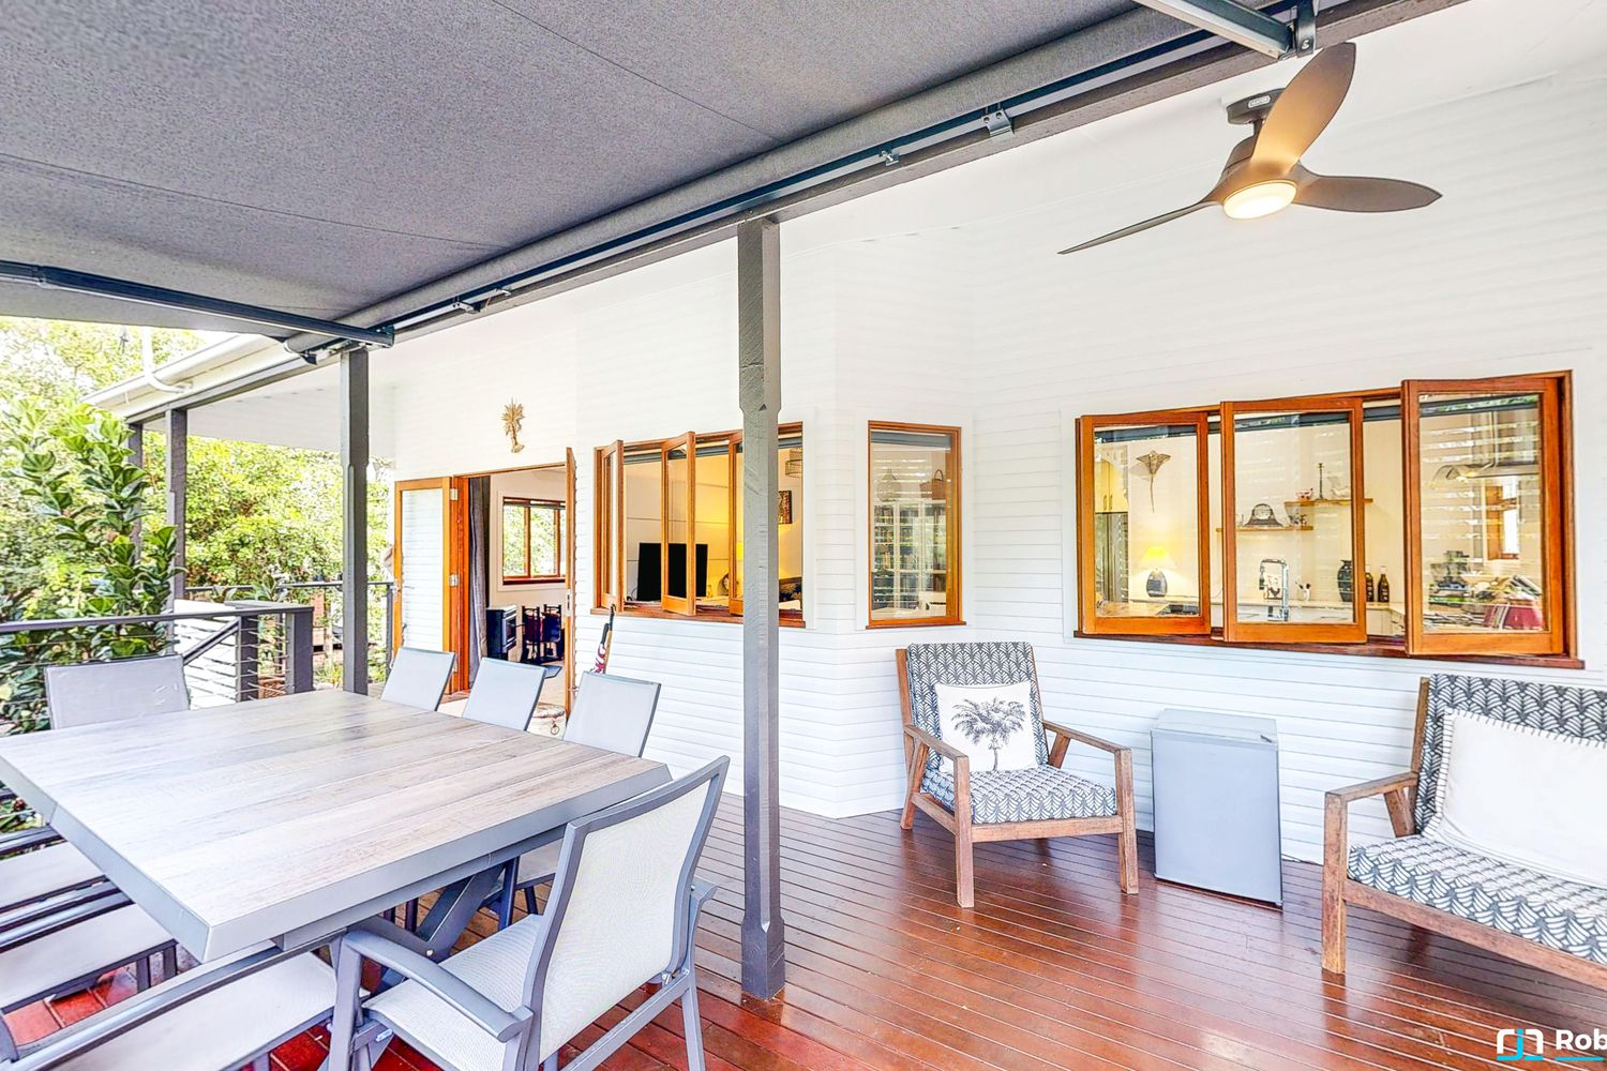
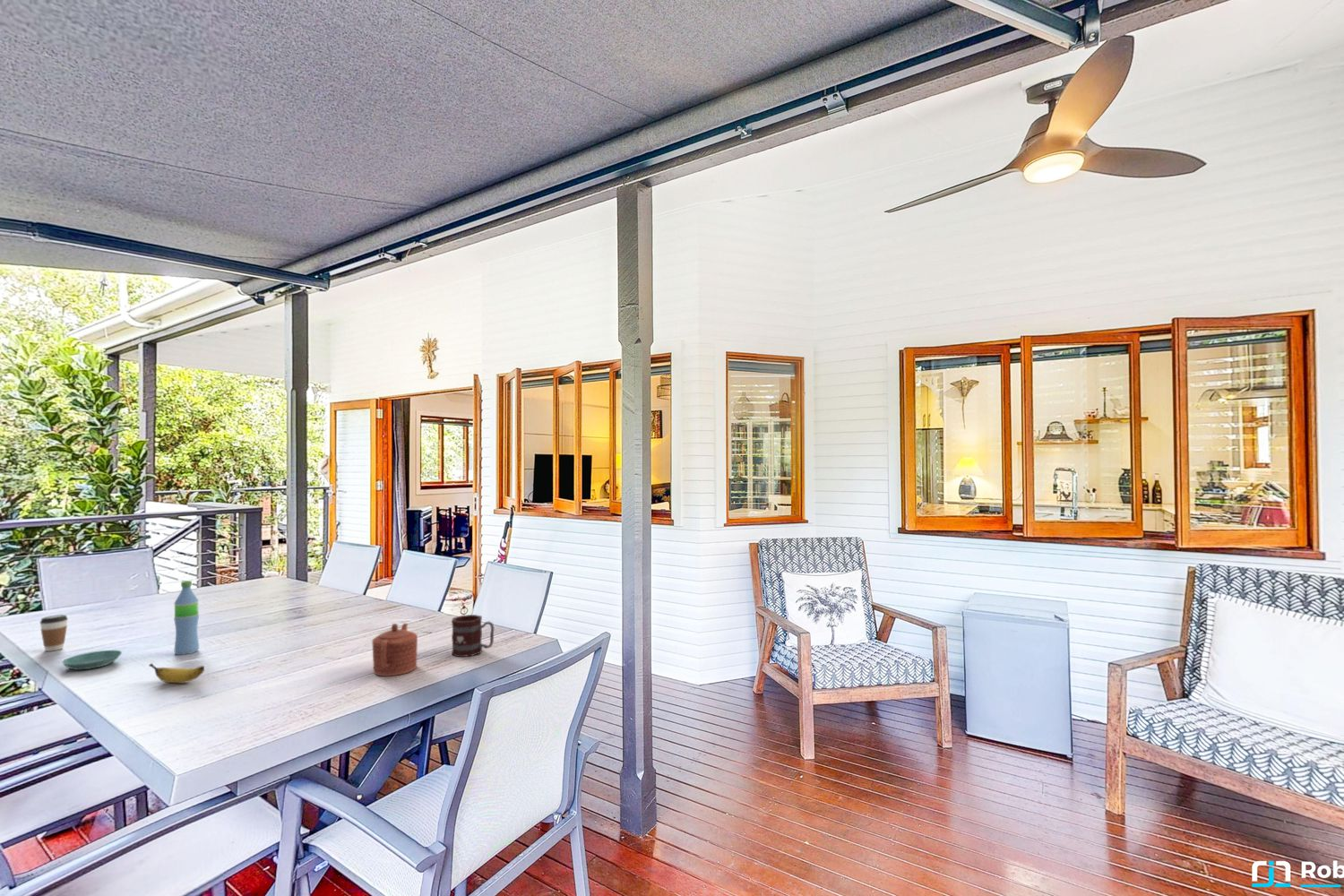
+ mug (473, 635)
+ water bottle (186, 616)
+ coffee cup (54, 633)
+ teapot (395, 646)
+ banana (178, 672)
+ saucer (92, 660)
